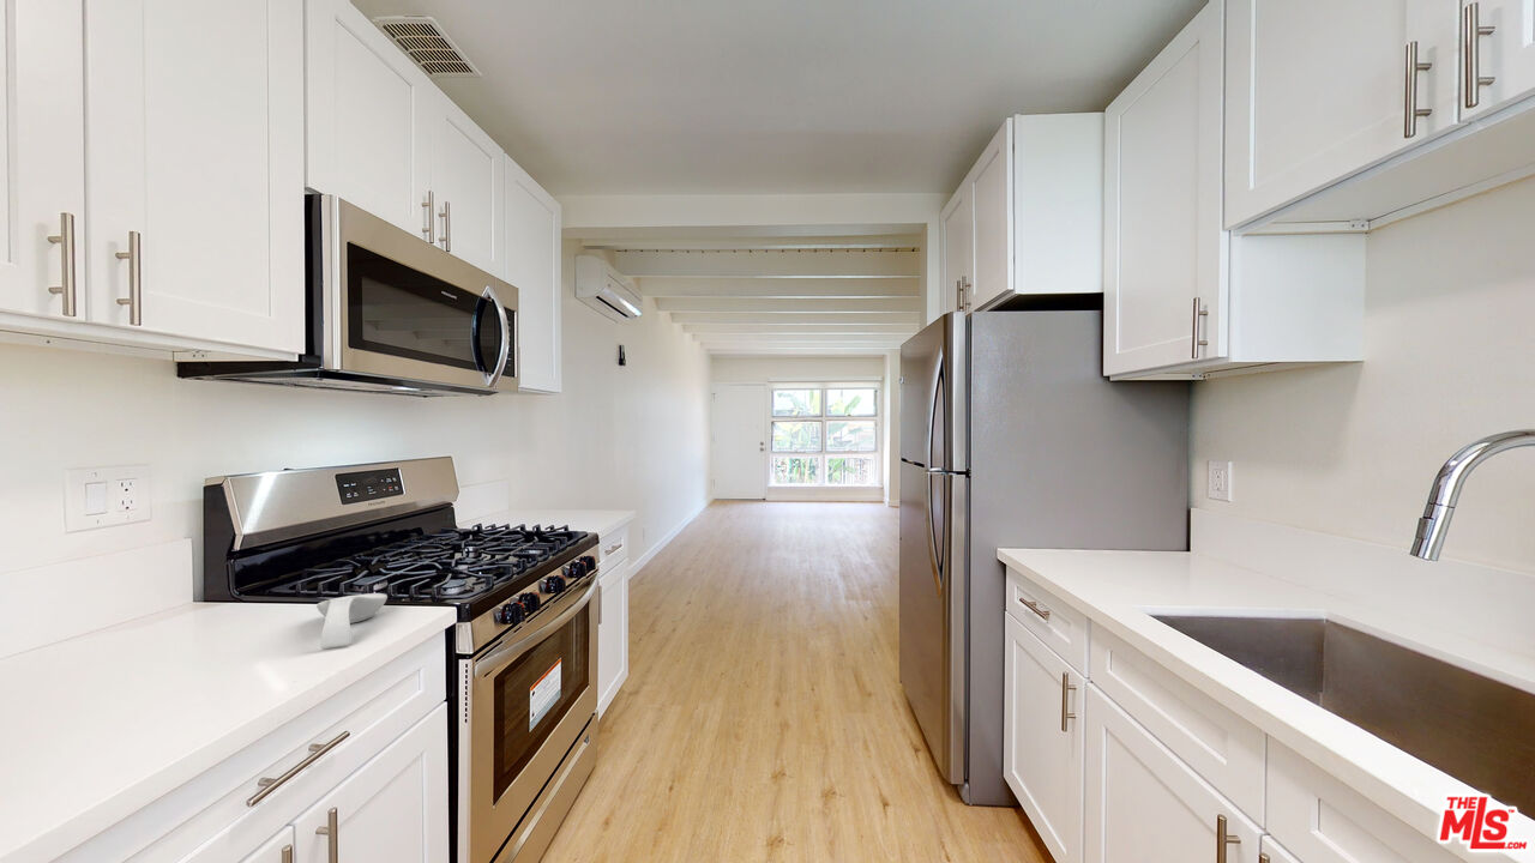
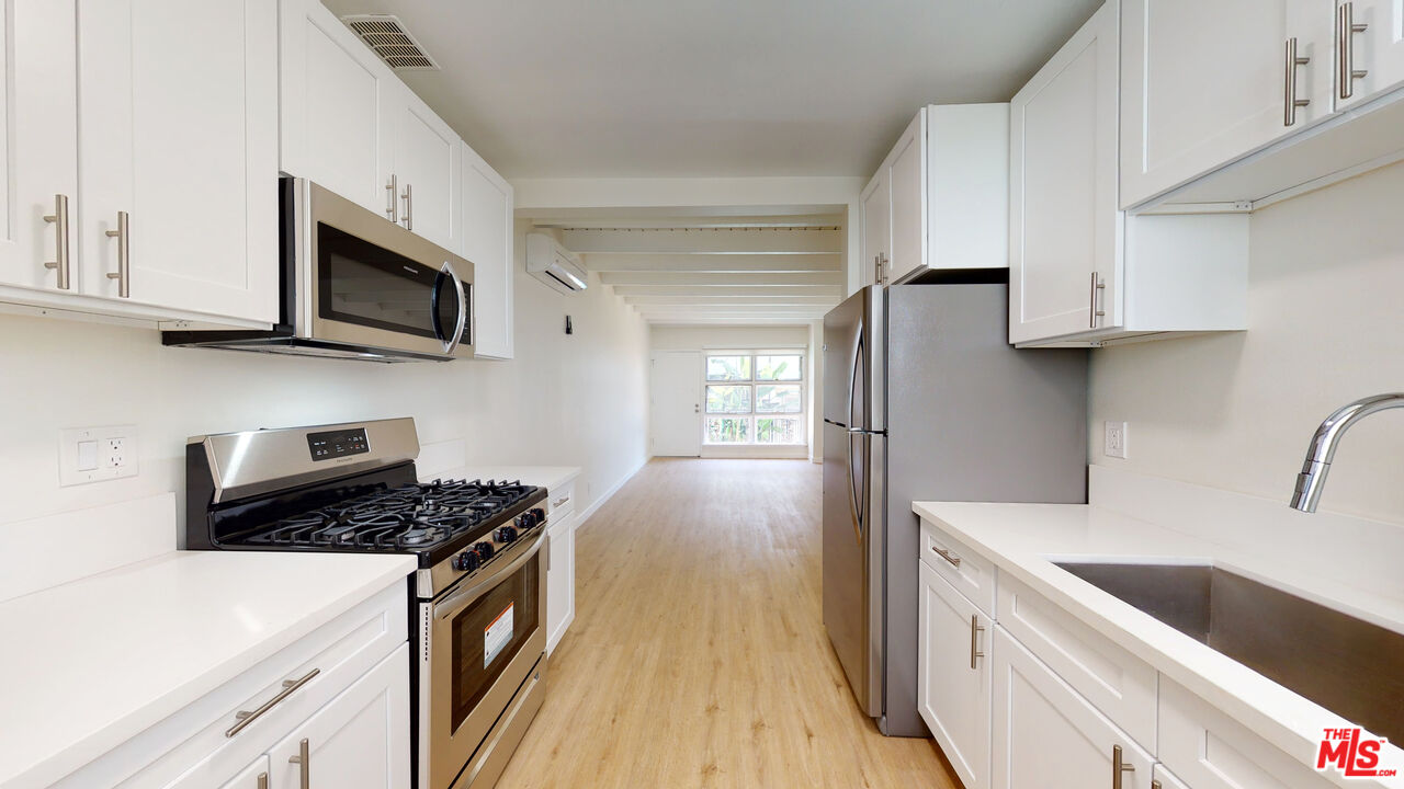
- spoon rest (348, 609)
